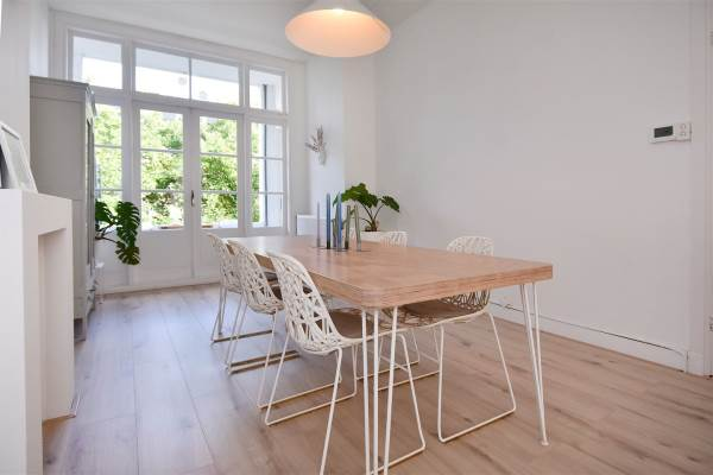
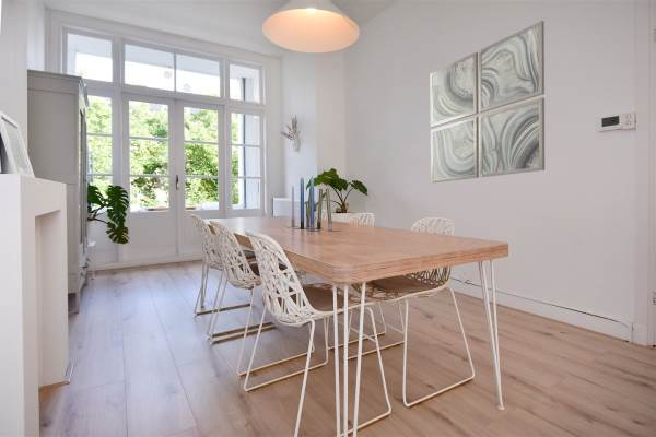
+ wall art (479, 116)
